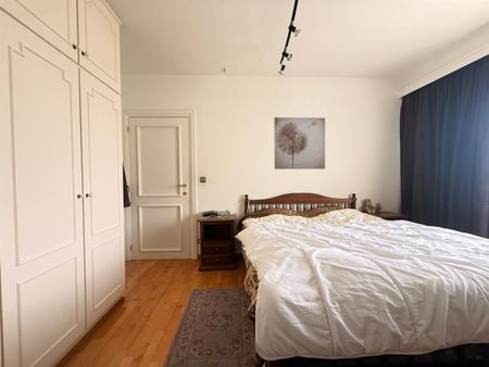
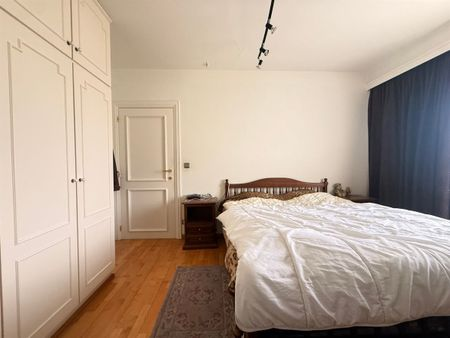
- wall art (299, 143)
